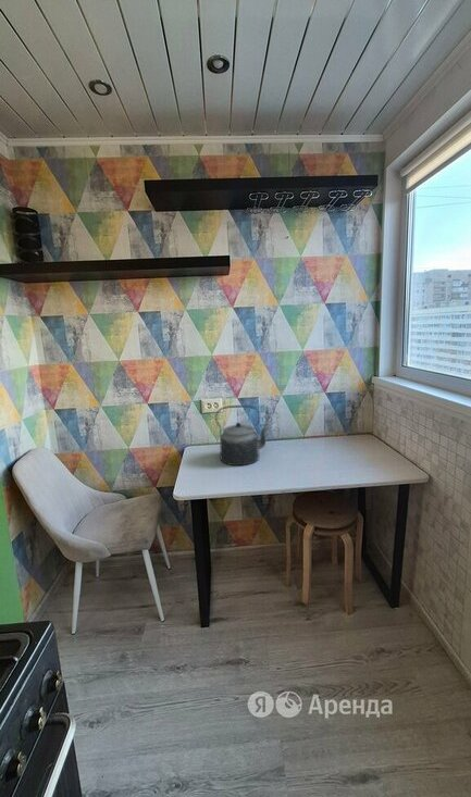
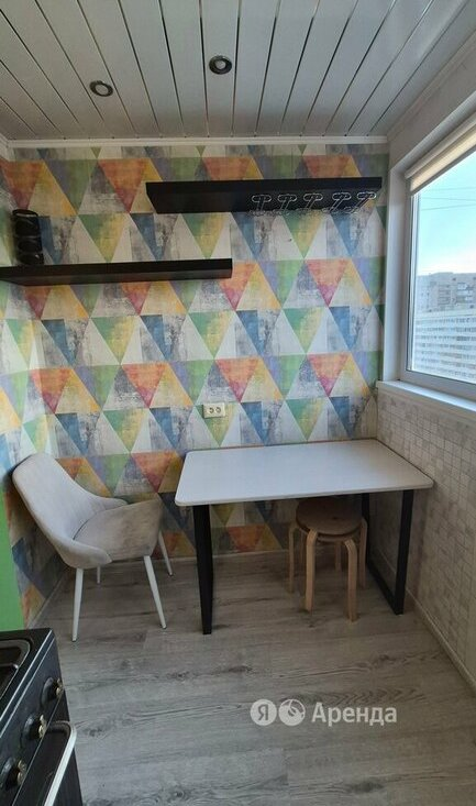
- kettle (243, 432)
